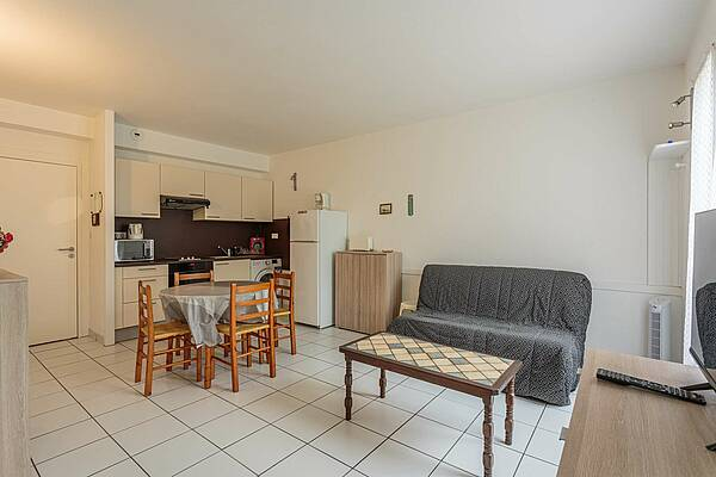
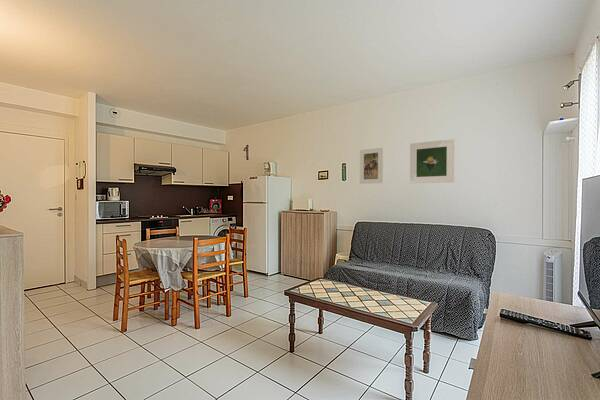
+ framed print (370, 166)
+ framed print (431, 162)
